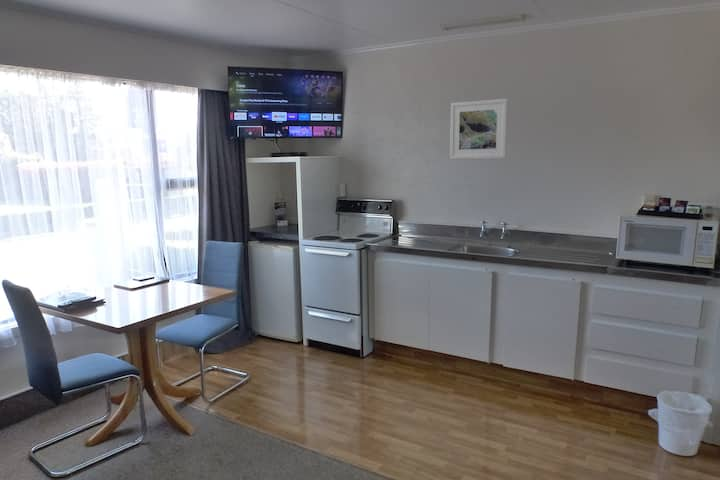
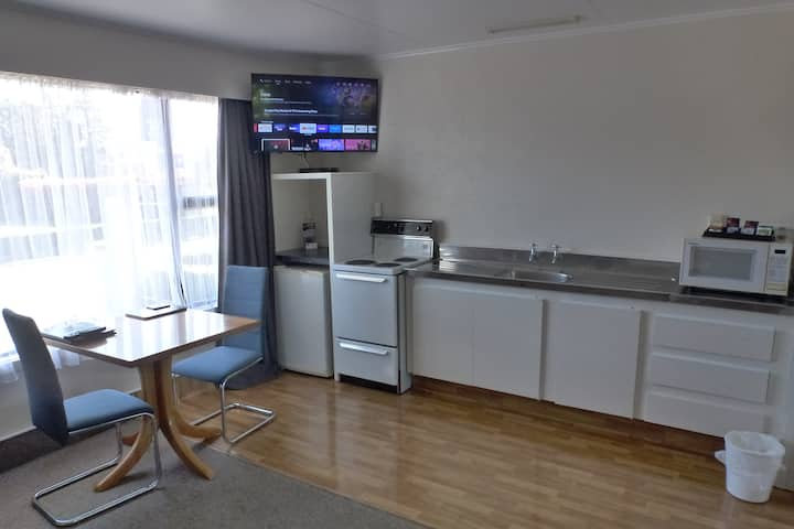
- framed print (477, 130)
